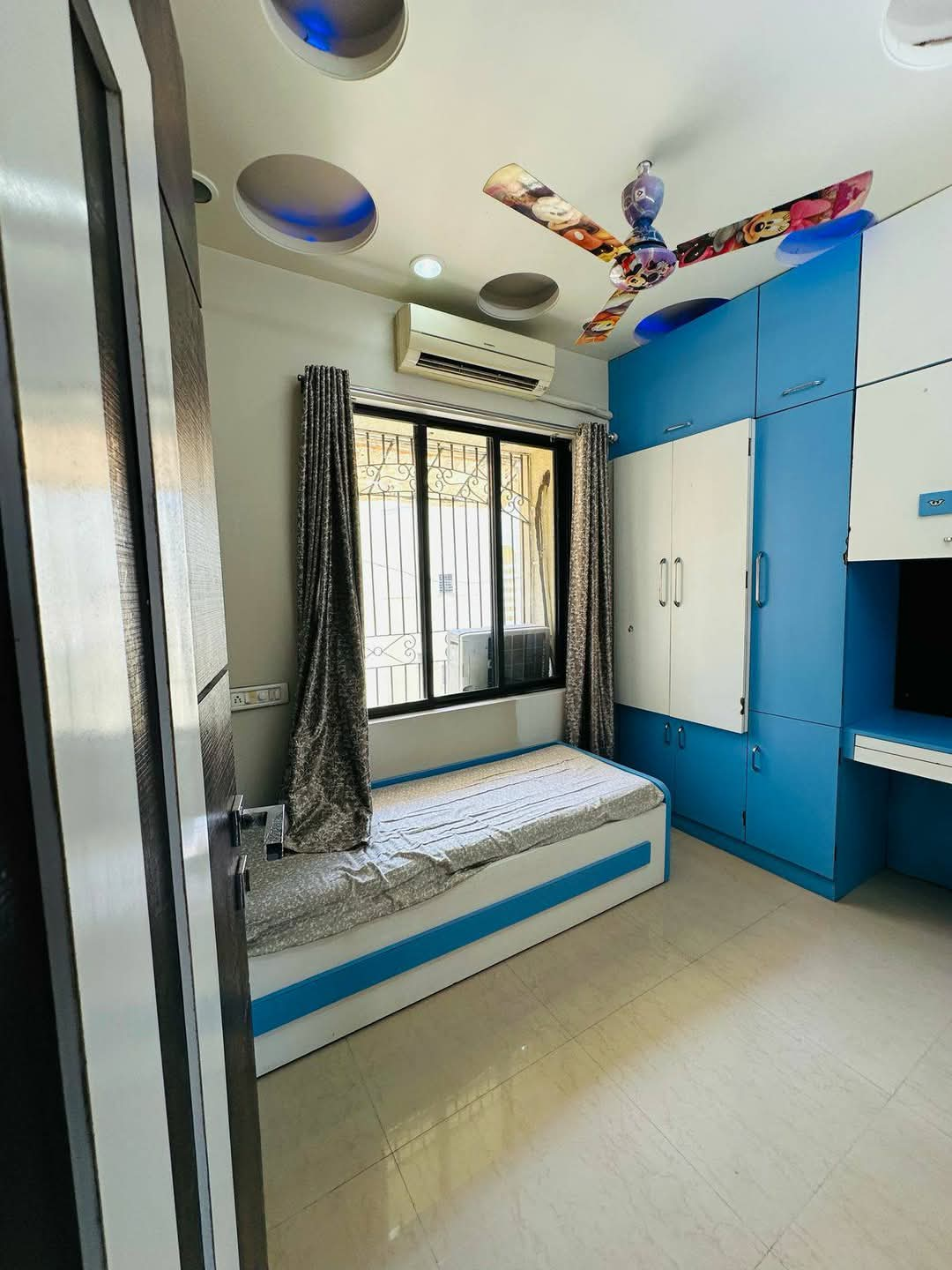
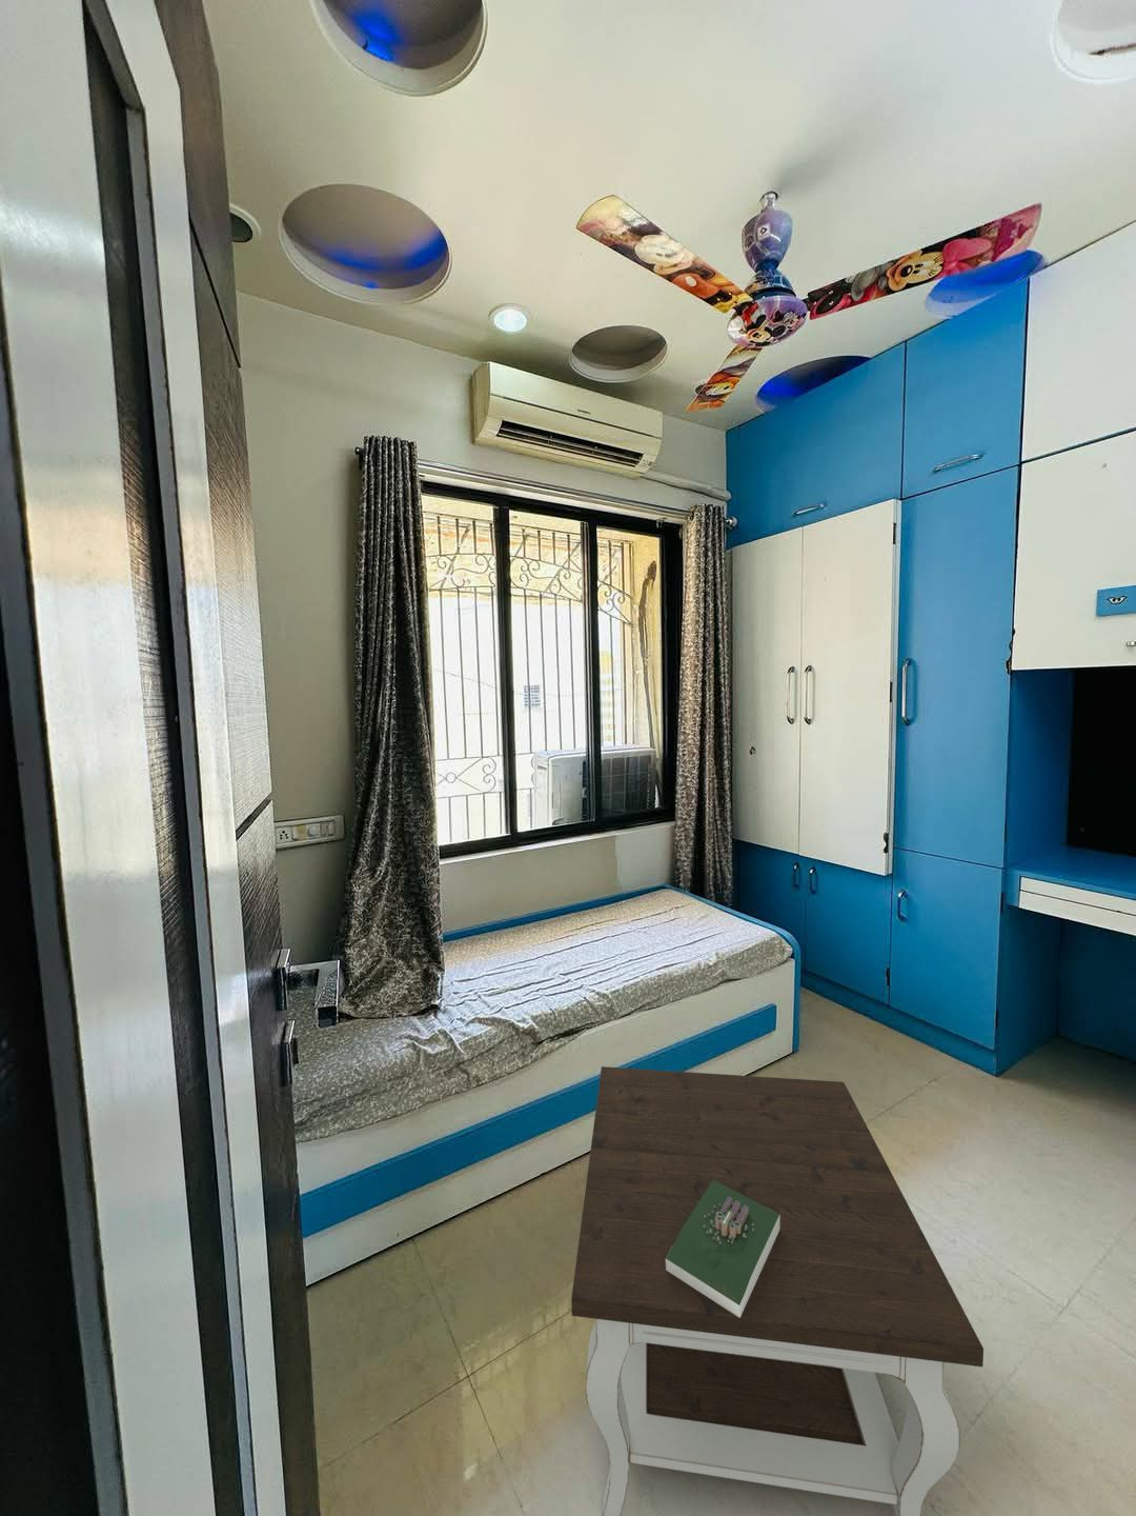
+ book (723, 1235)
+ side table (758, 1278)
